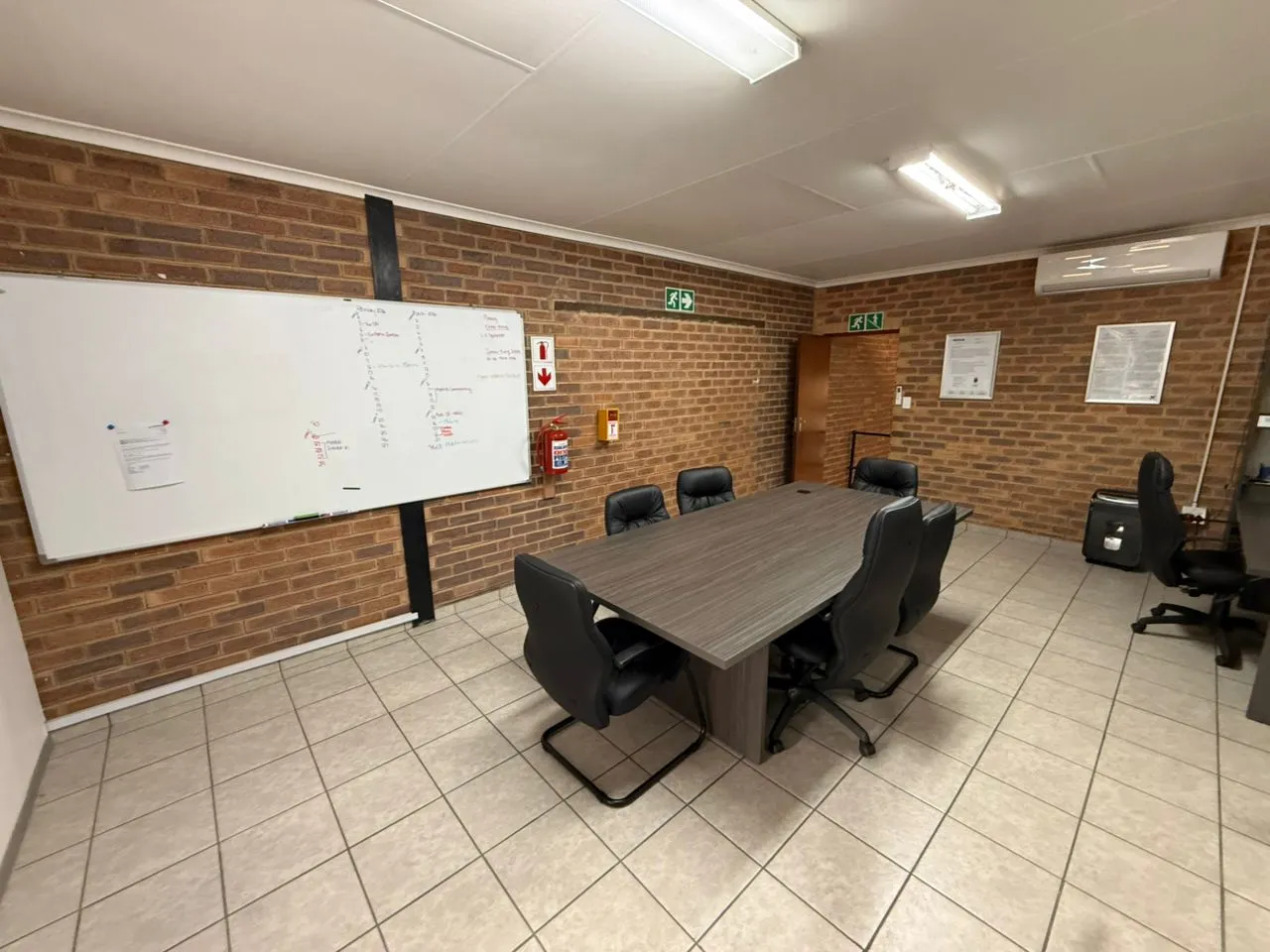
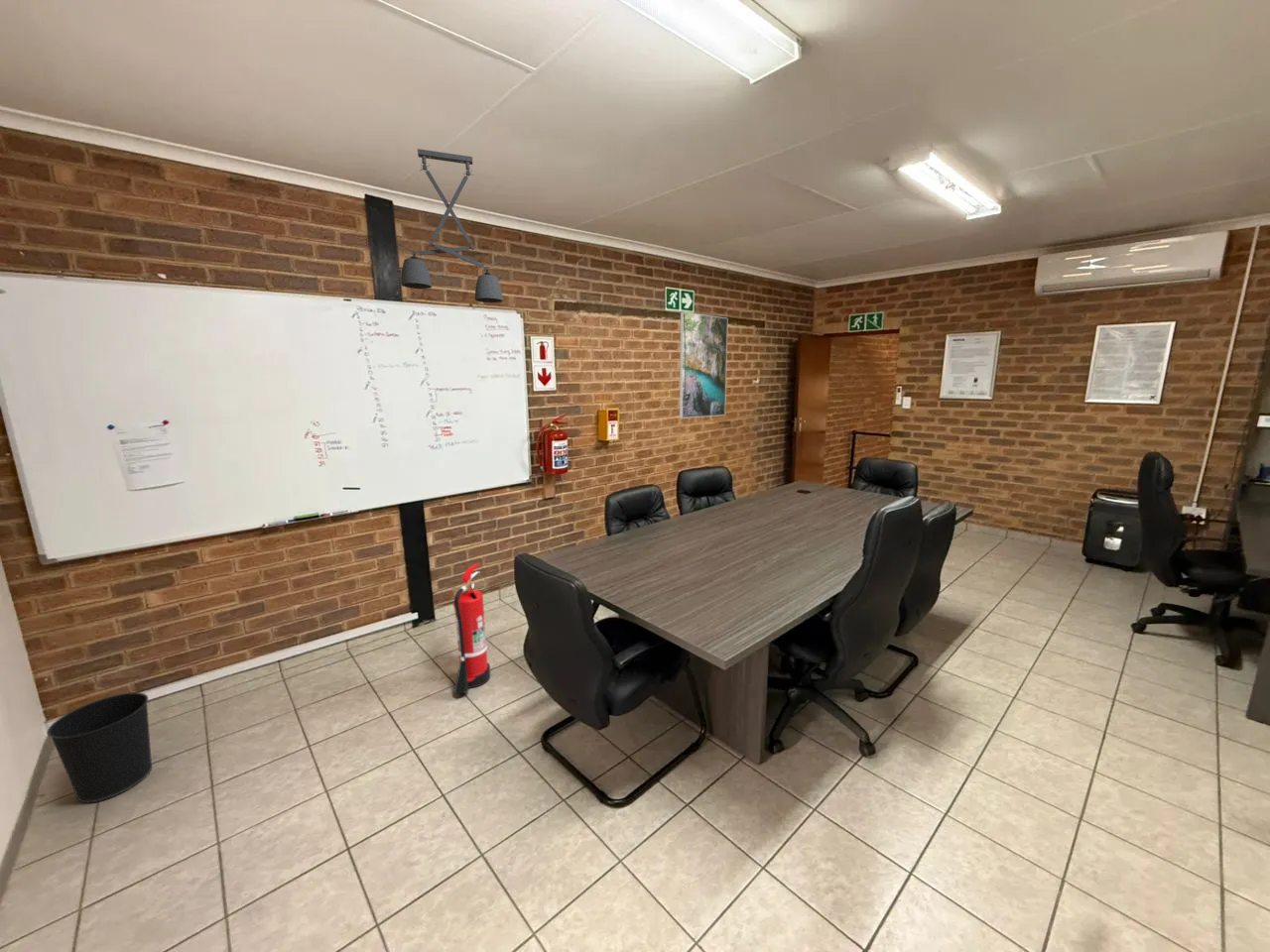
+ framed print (703, 367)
+ wastebasket (108, 748)
+ fire extinguisher (469, 627)
+ ceiling light fixture (444, 223)
